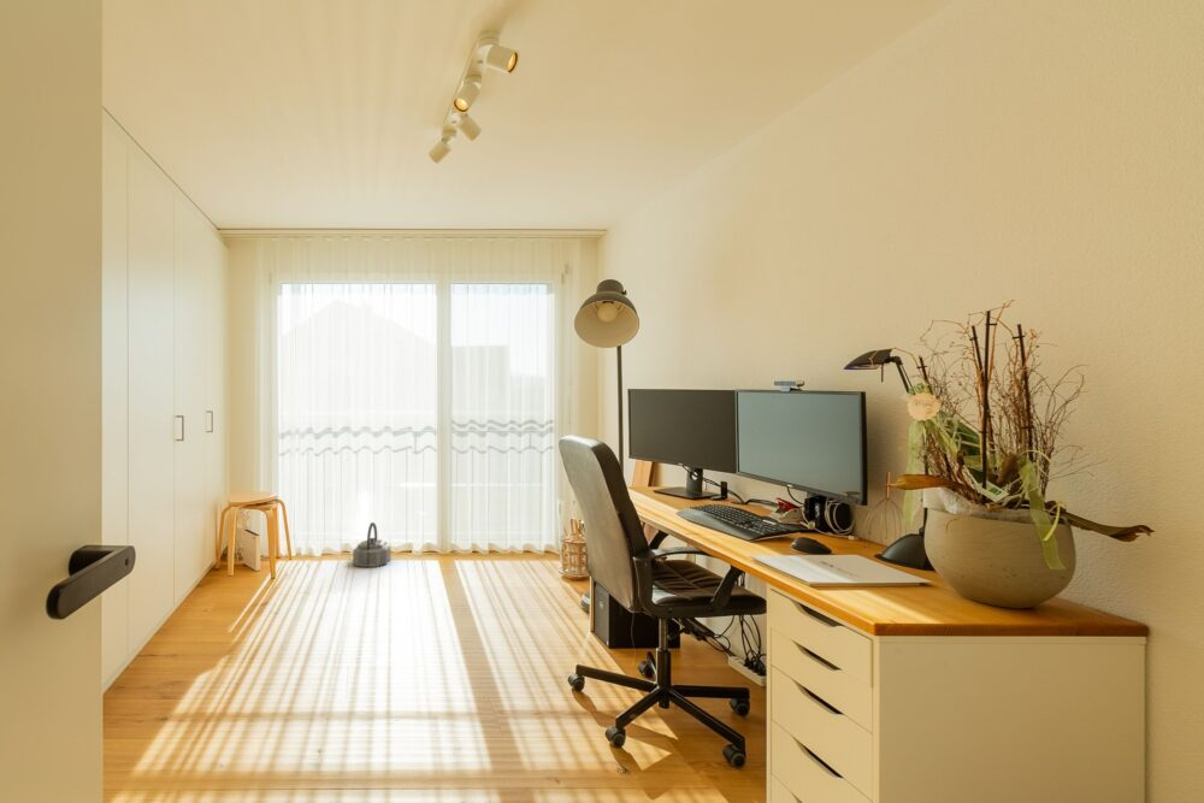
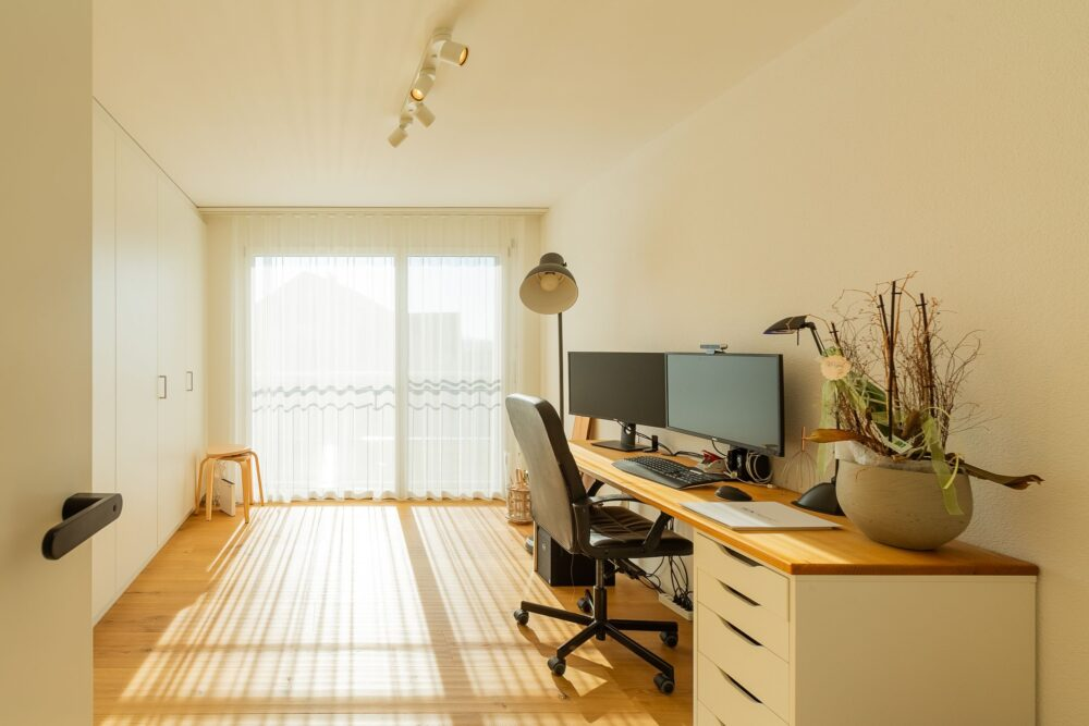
- basket (372, 541)
